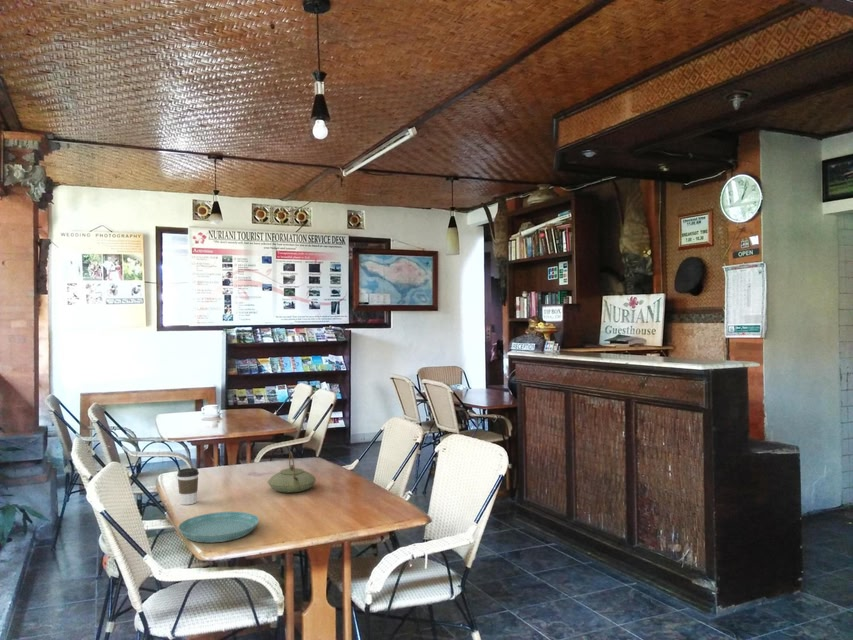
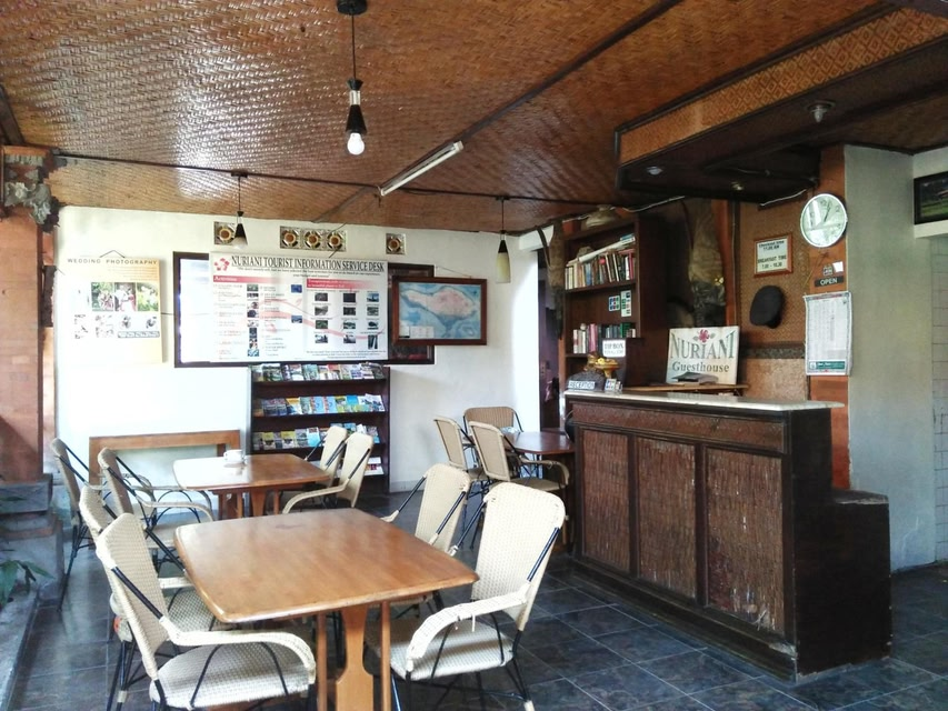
- coffee cup (188, 486)
- teapot (292, 471)
- saucer (219, 527)
